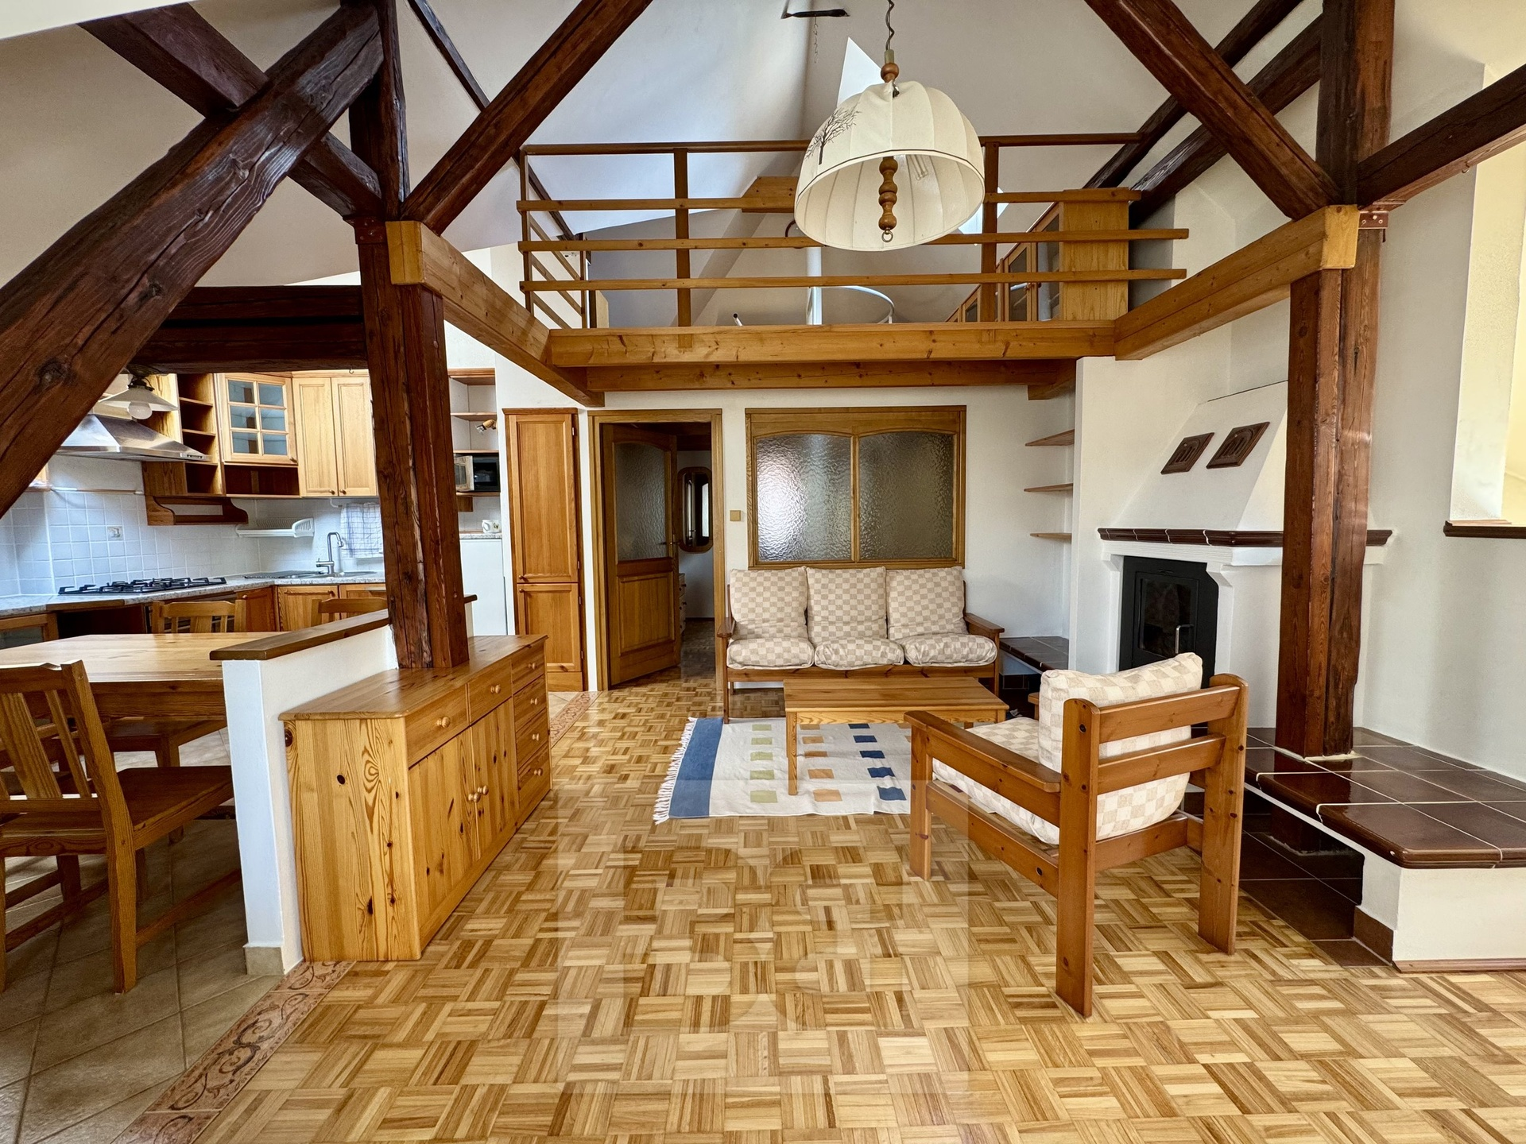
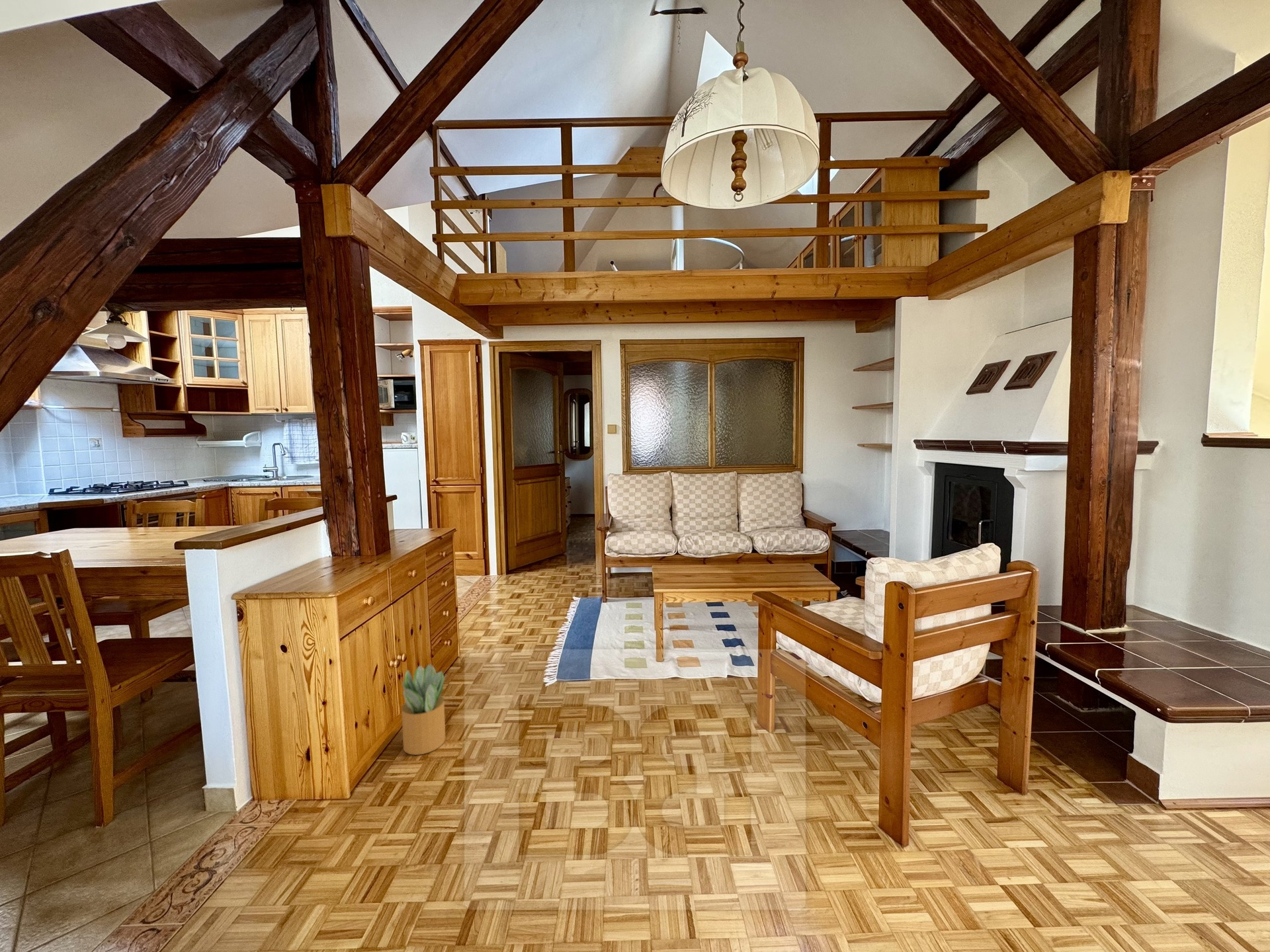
+ potted plant (421, 709)
